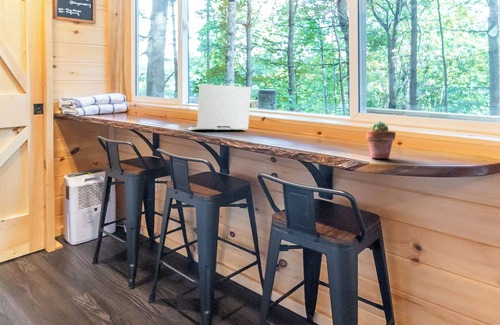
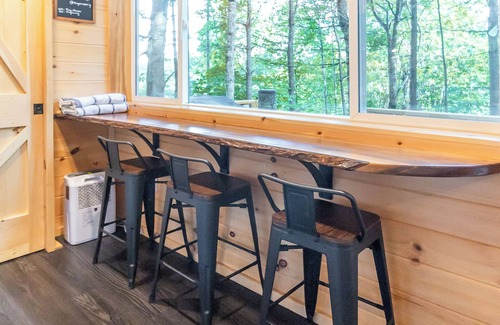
- laptop (217, 109)
- potted succulent (380, 139)
